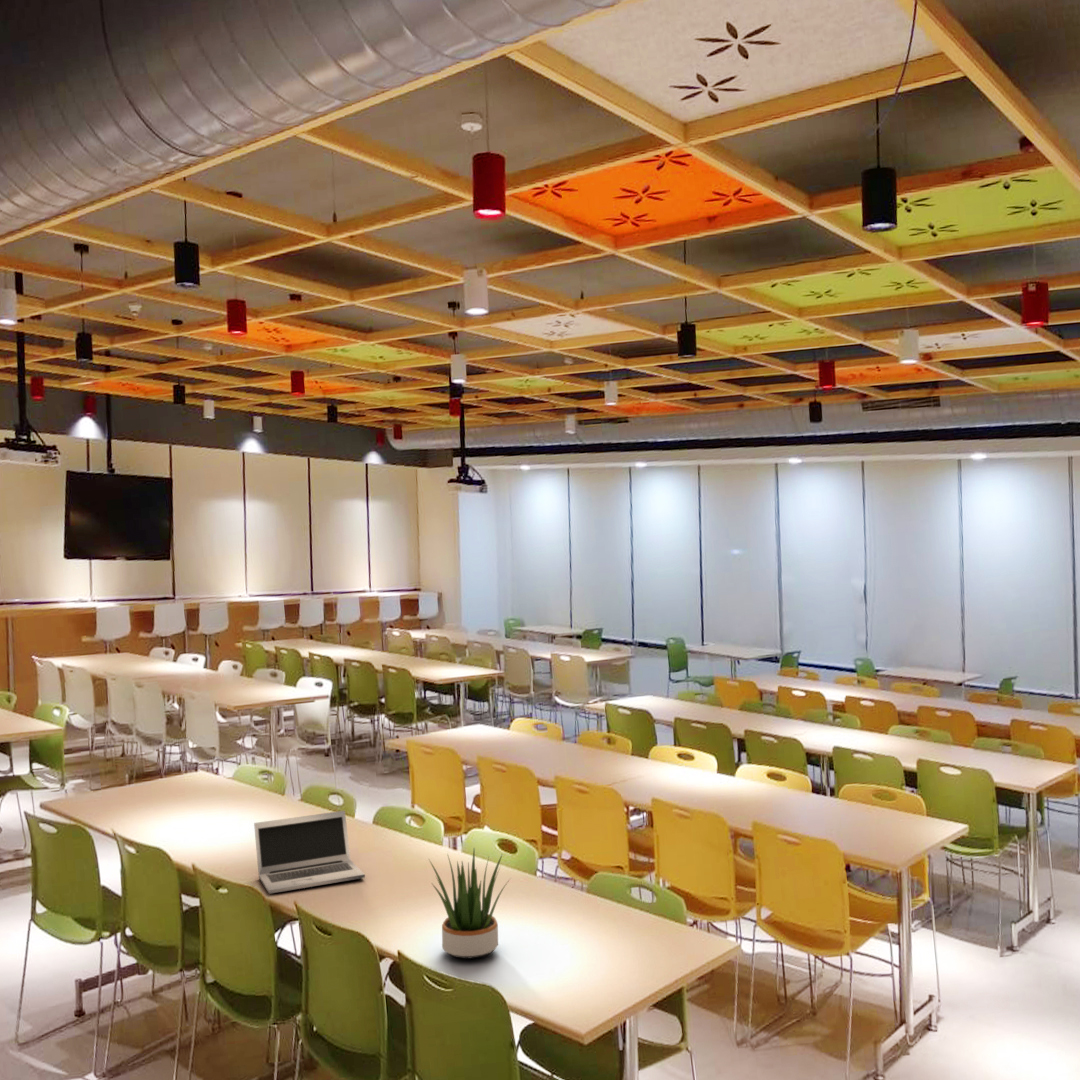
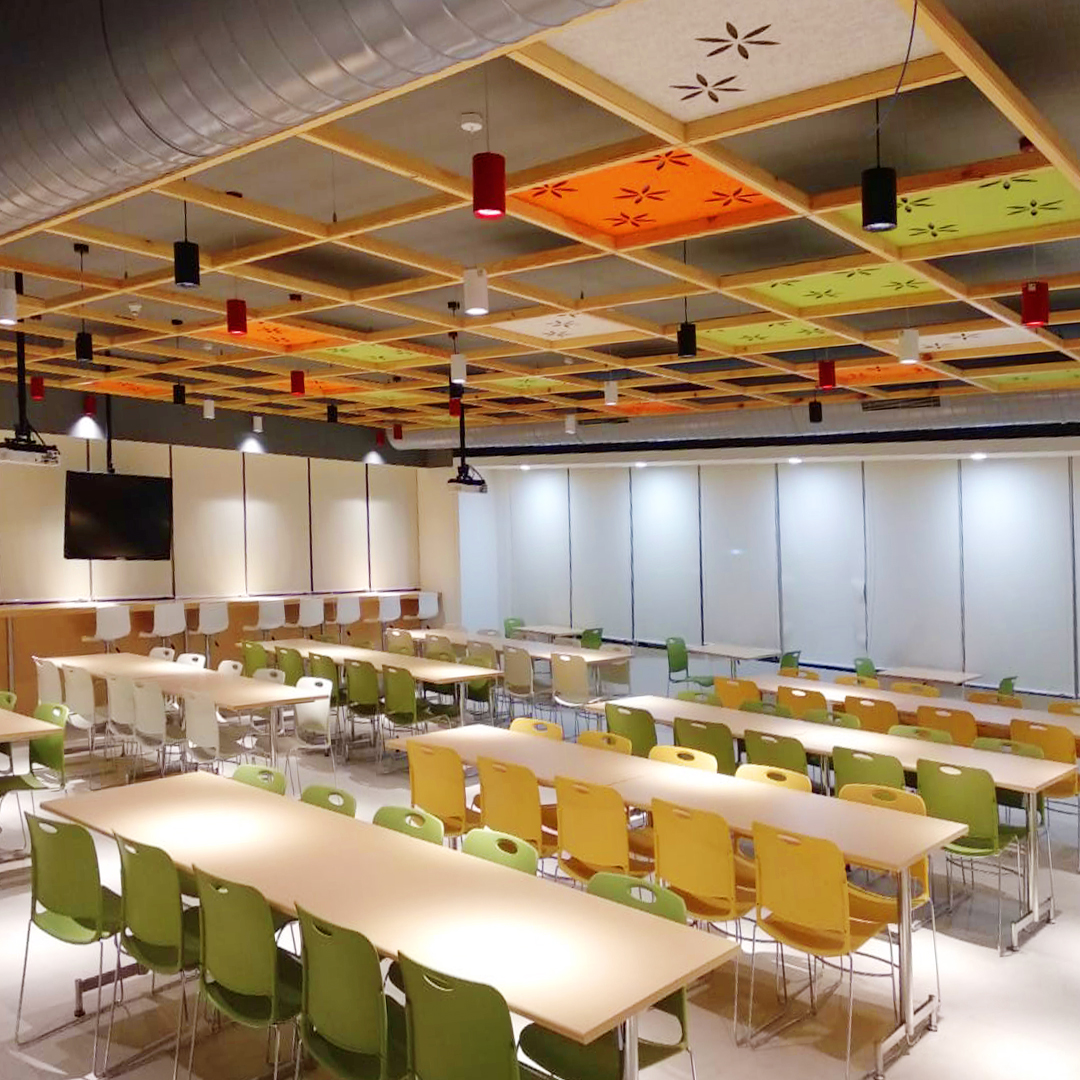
- laptop (308, 850)
- potted plant (469, 903)
